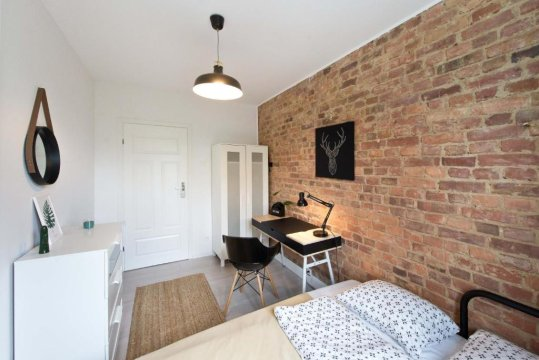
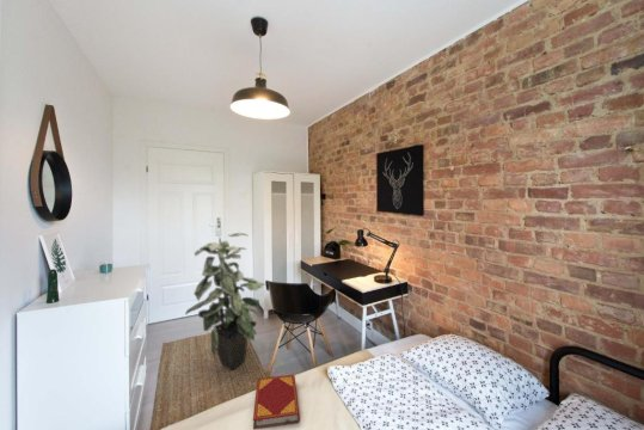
+ indoor plant (229, 301)
+ hardback book (276, 398)
